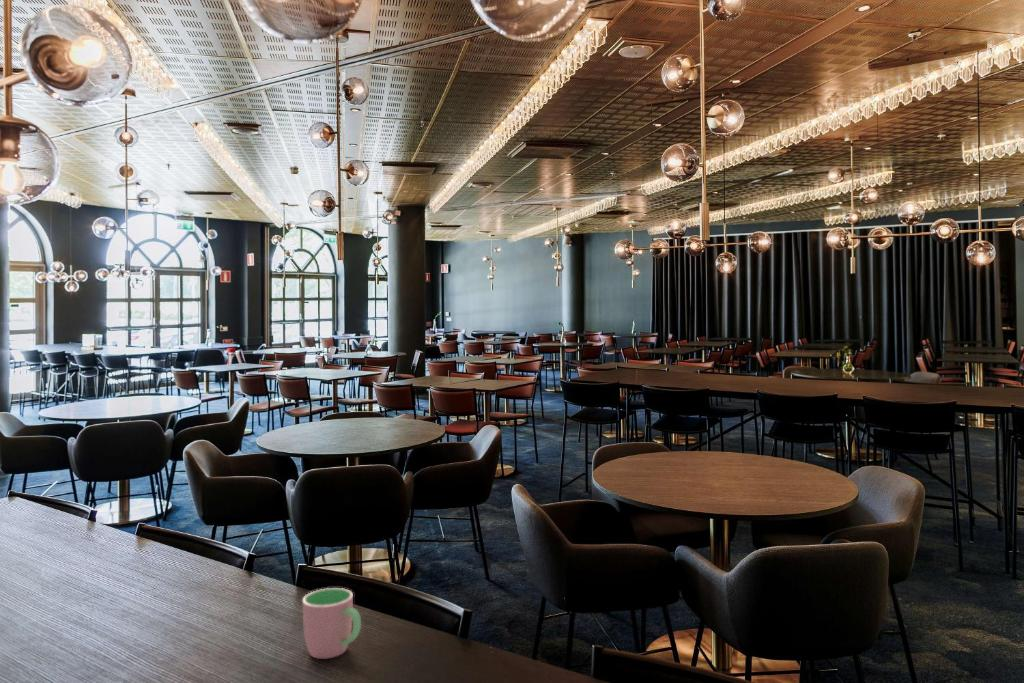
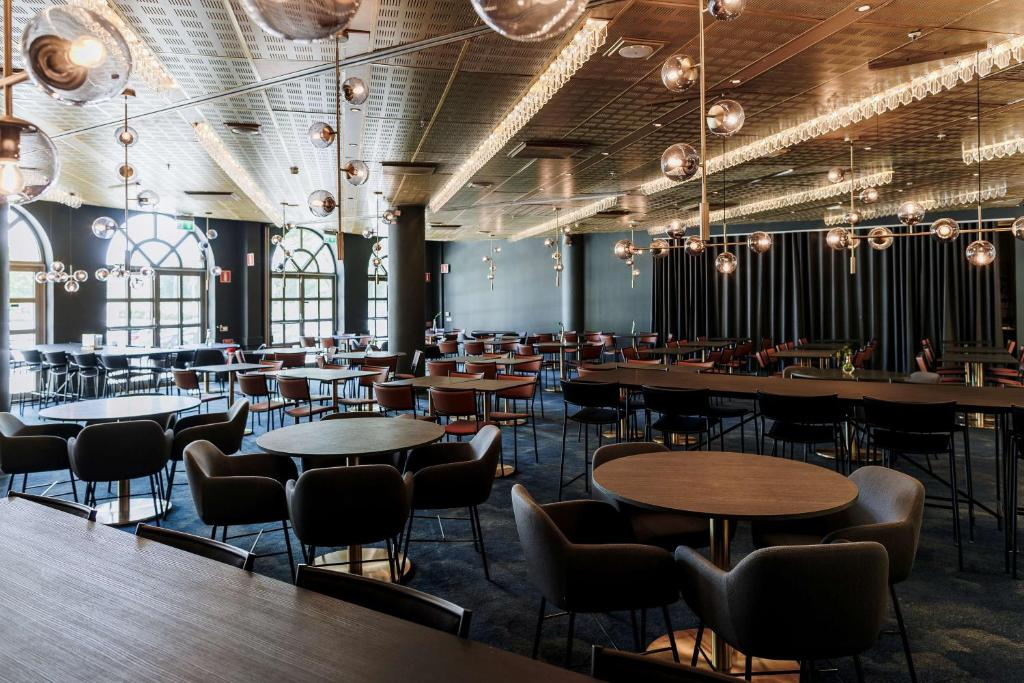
- cup (334, 625)
